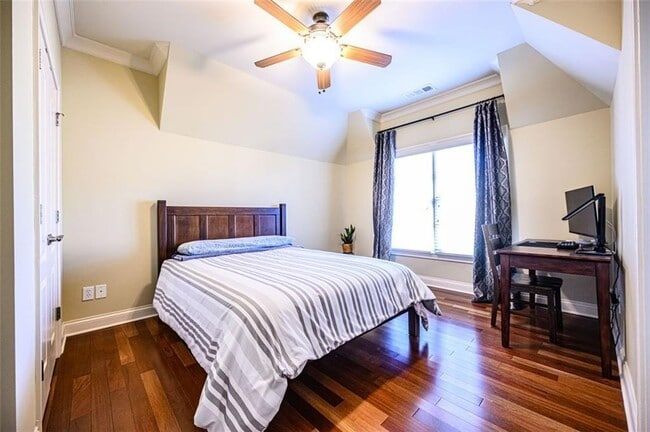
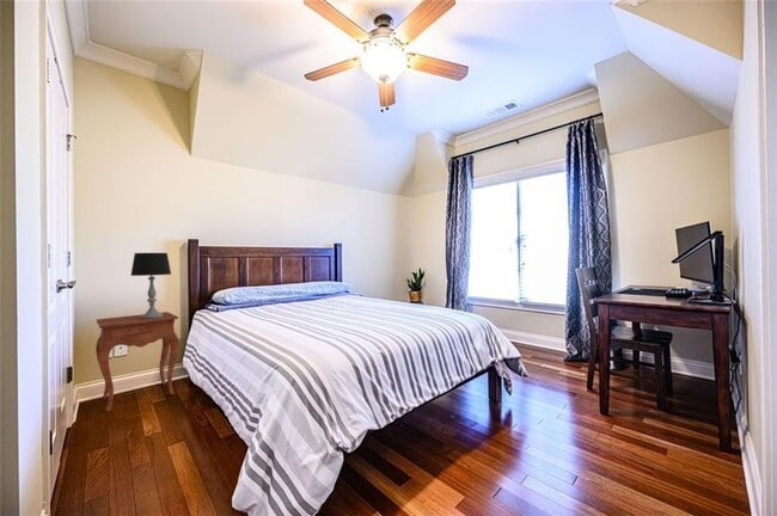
+ side table (139, 346)
+ table lamp (151, 284)
